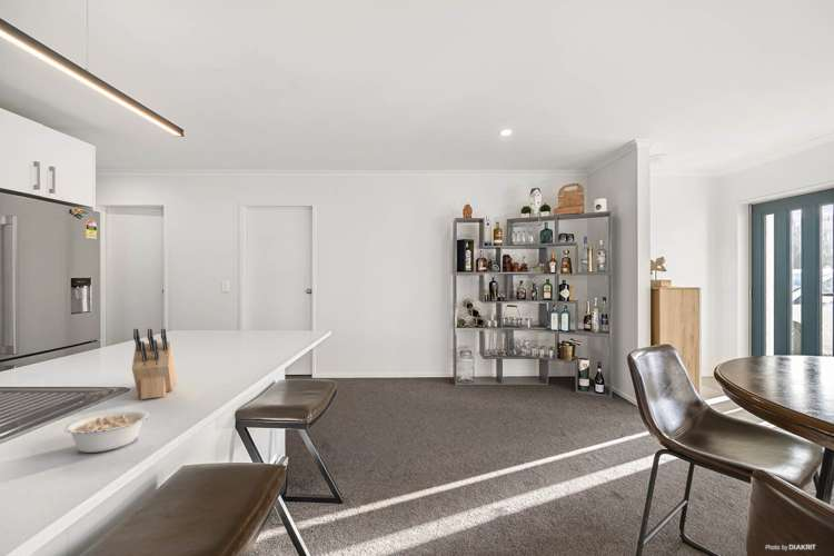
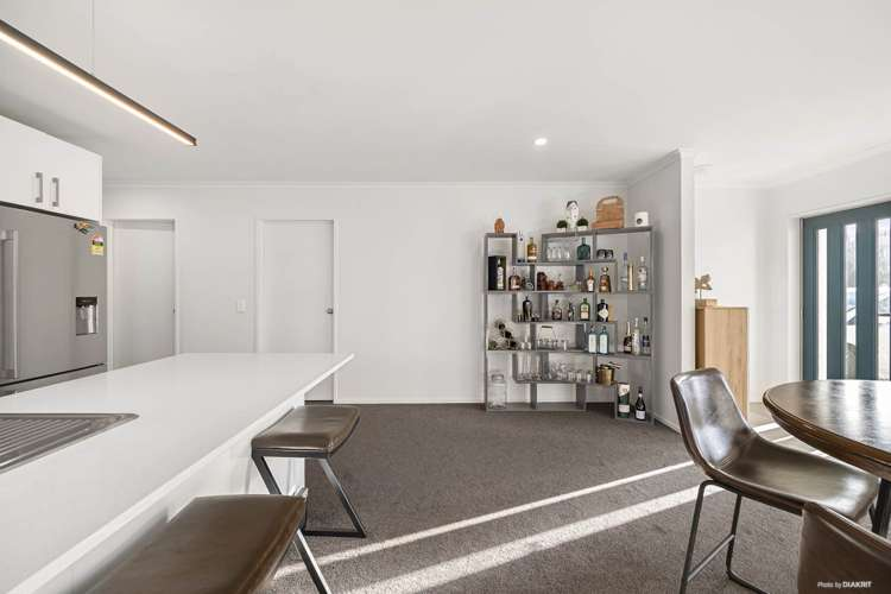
- knife block (155, 358)
- legume (111, 428)
